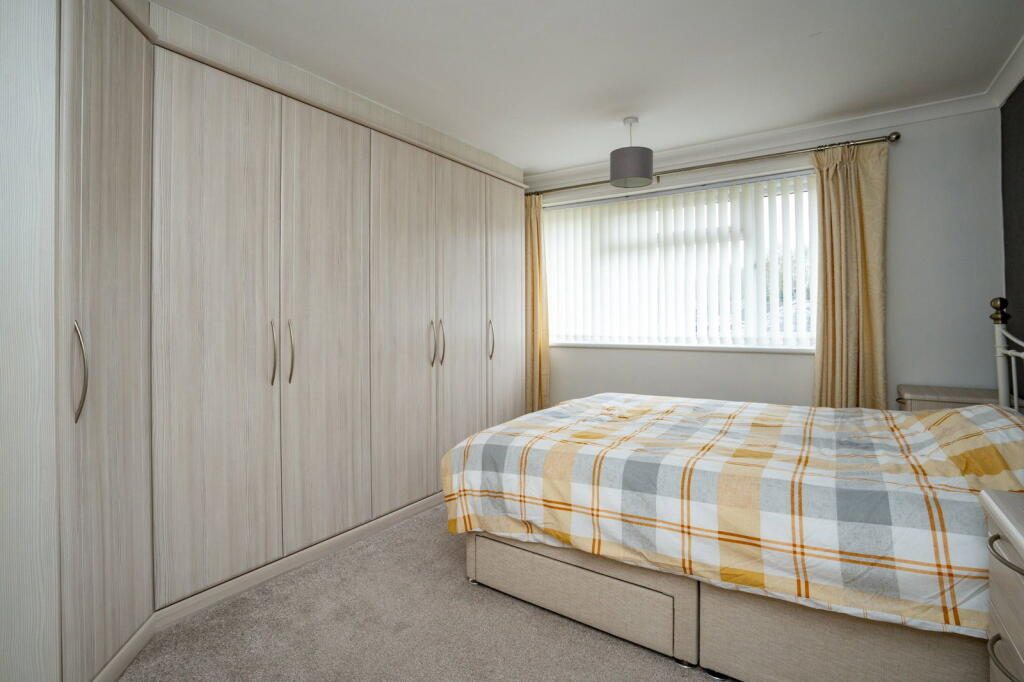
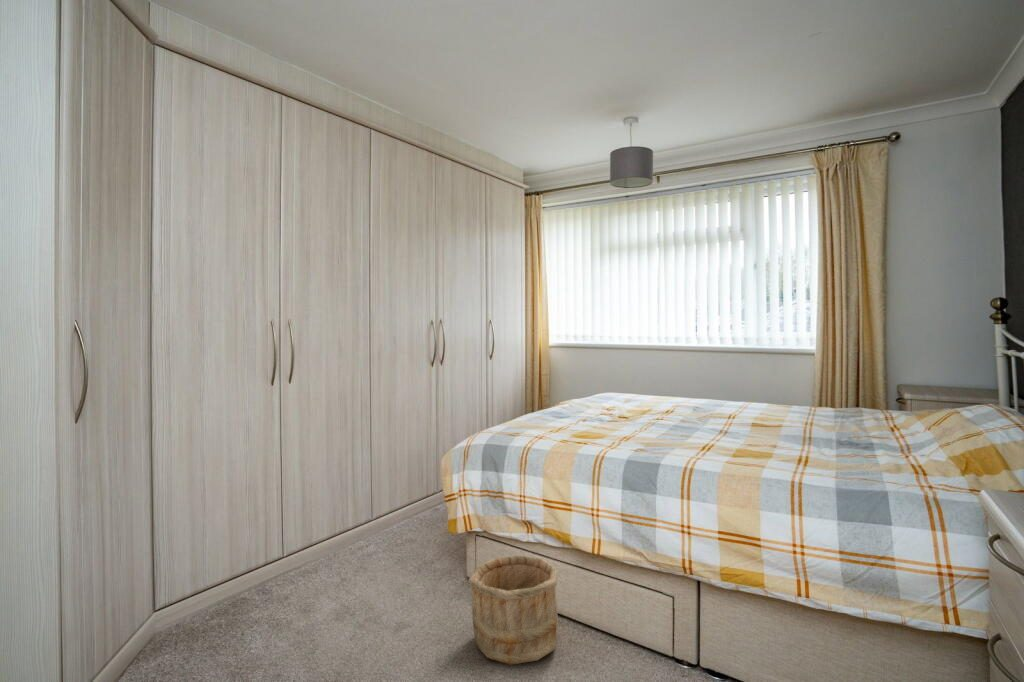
+ wooden bucket (515, 606)
